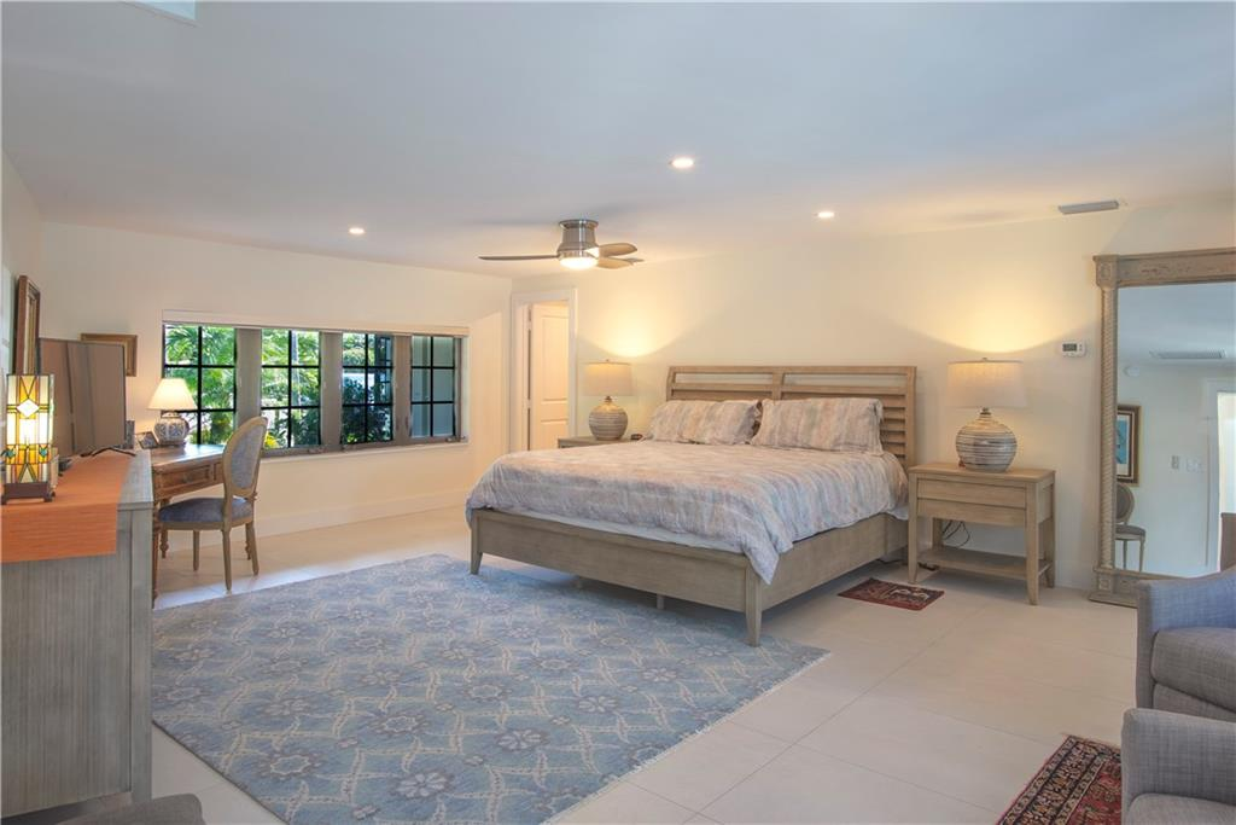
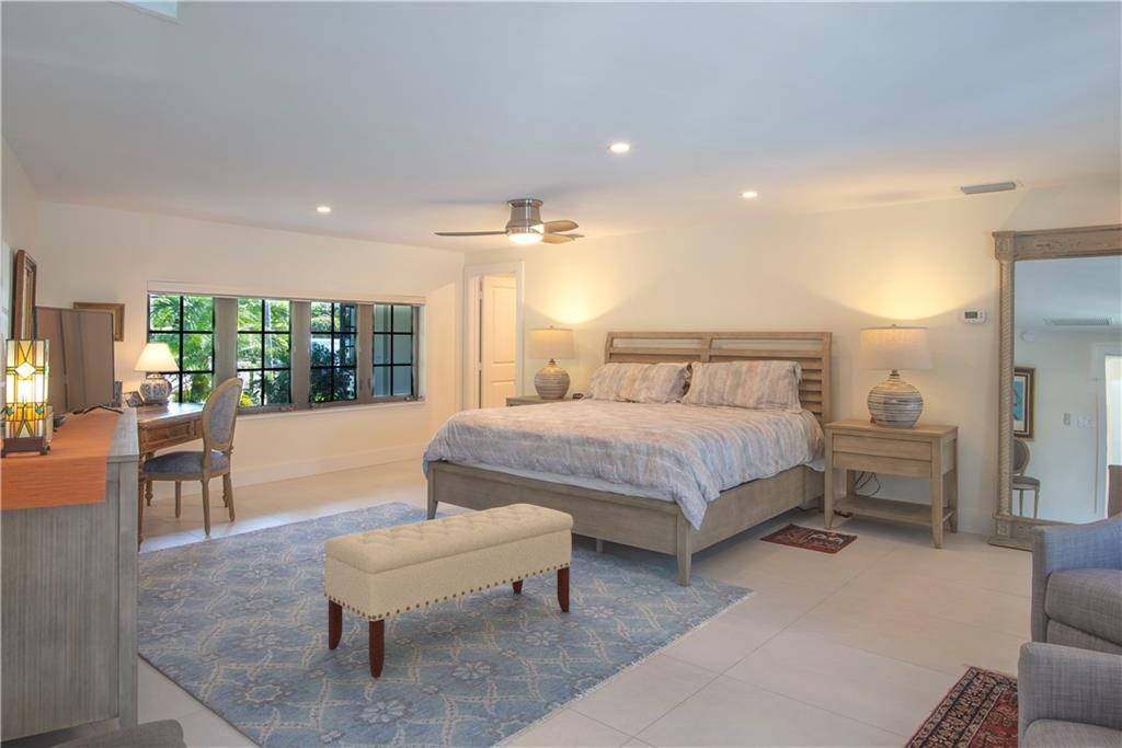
+ bench (457, 576)
